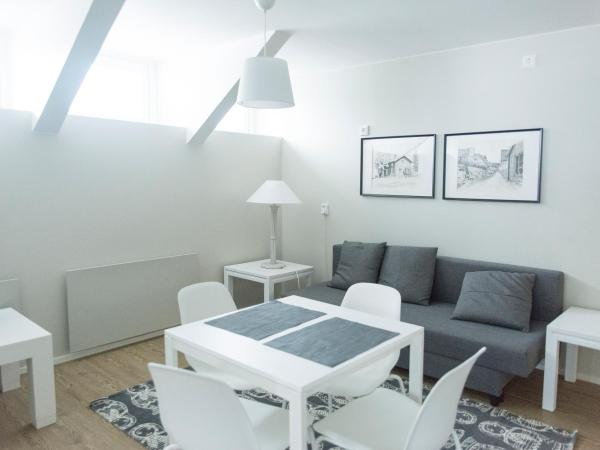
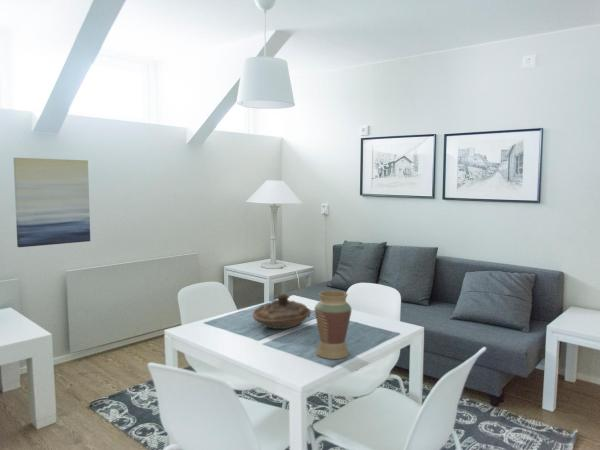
+ wall art (54, 201)
+ vase (332, 323)
+ decorative bowl (281, 310)
